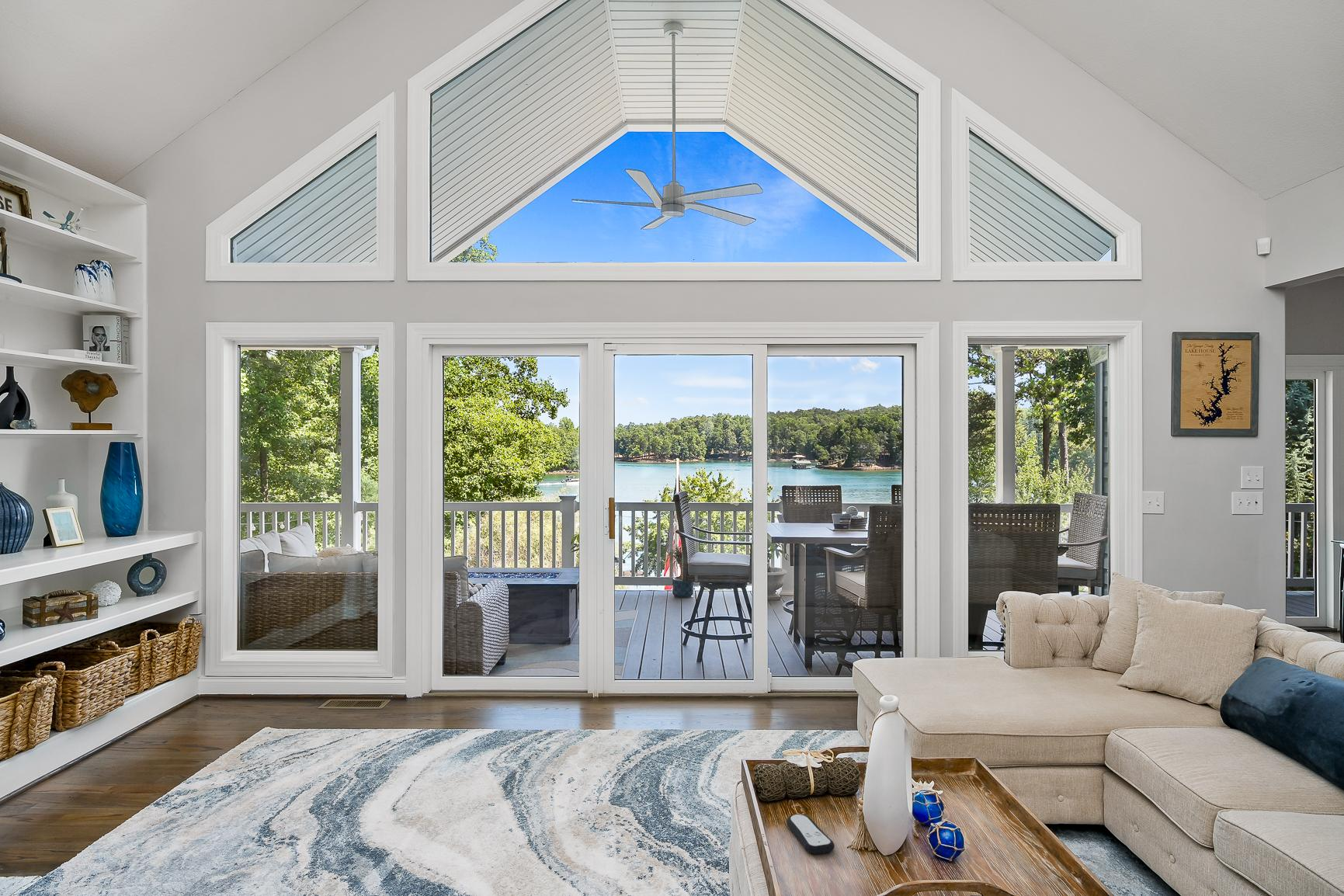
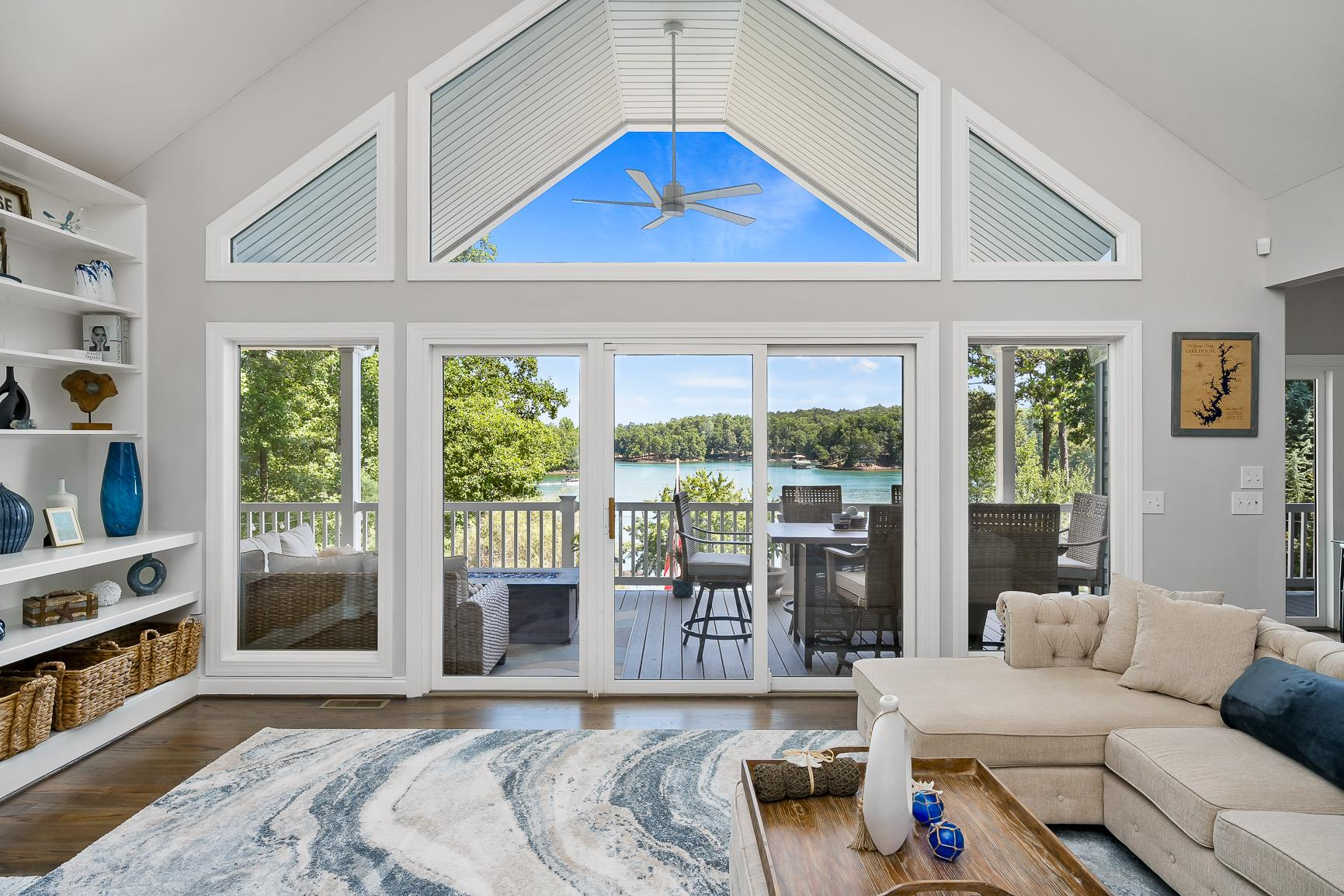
- remote control (808, 832)
